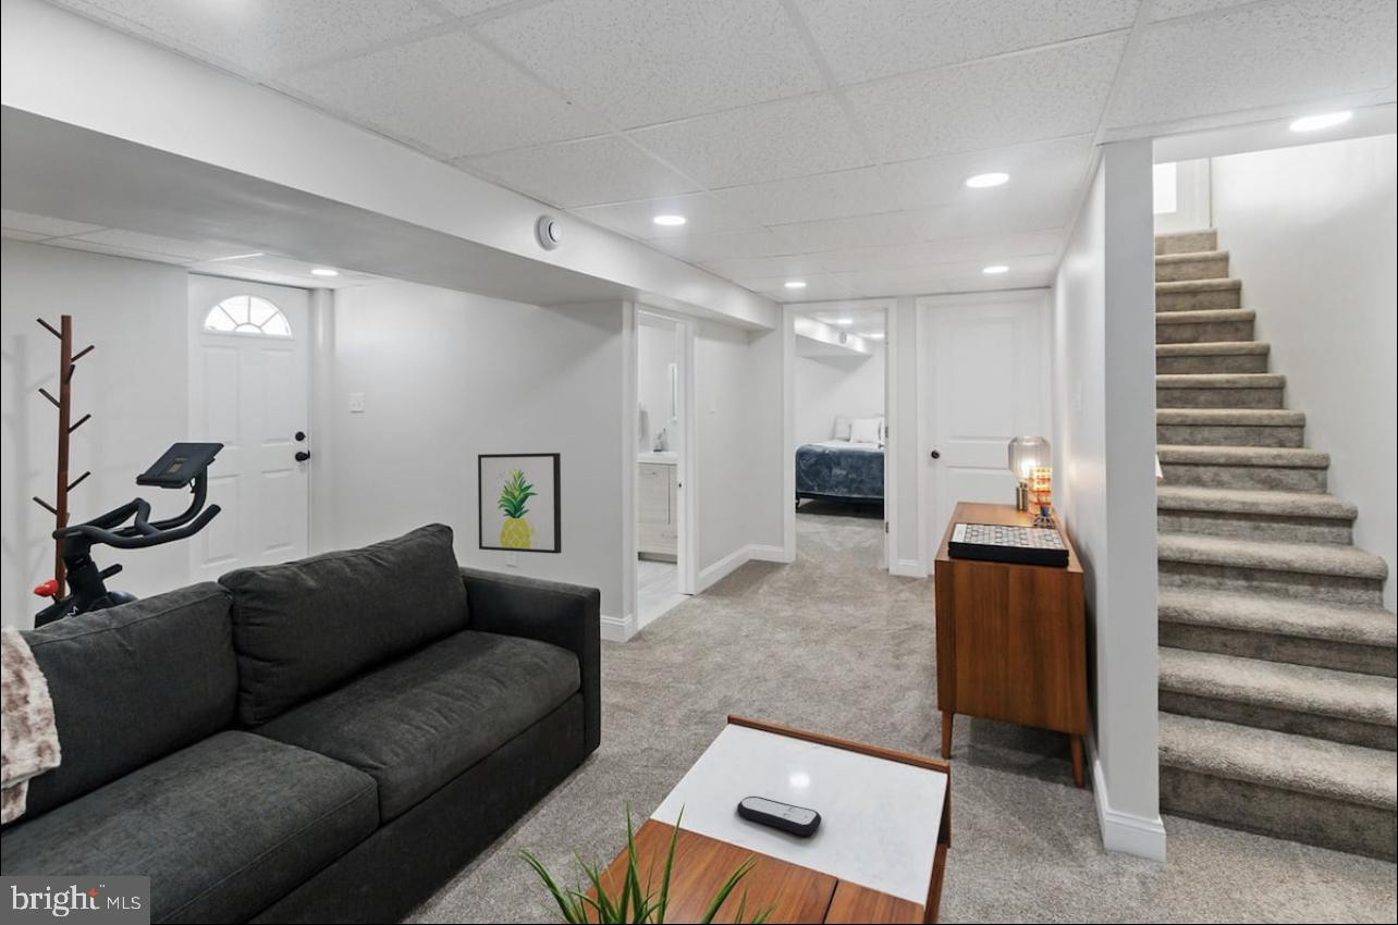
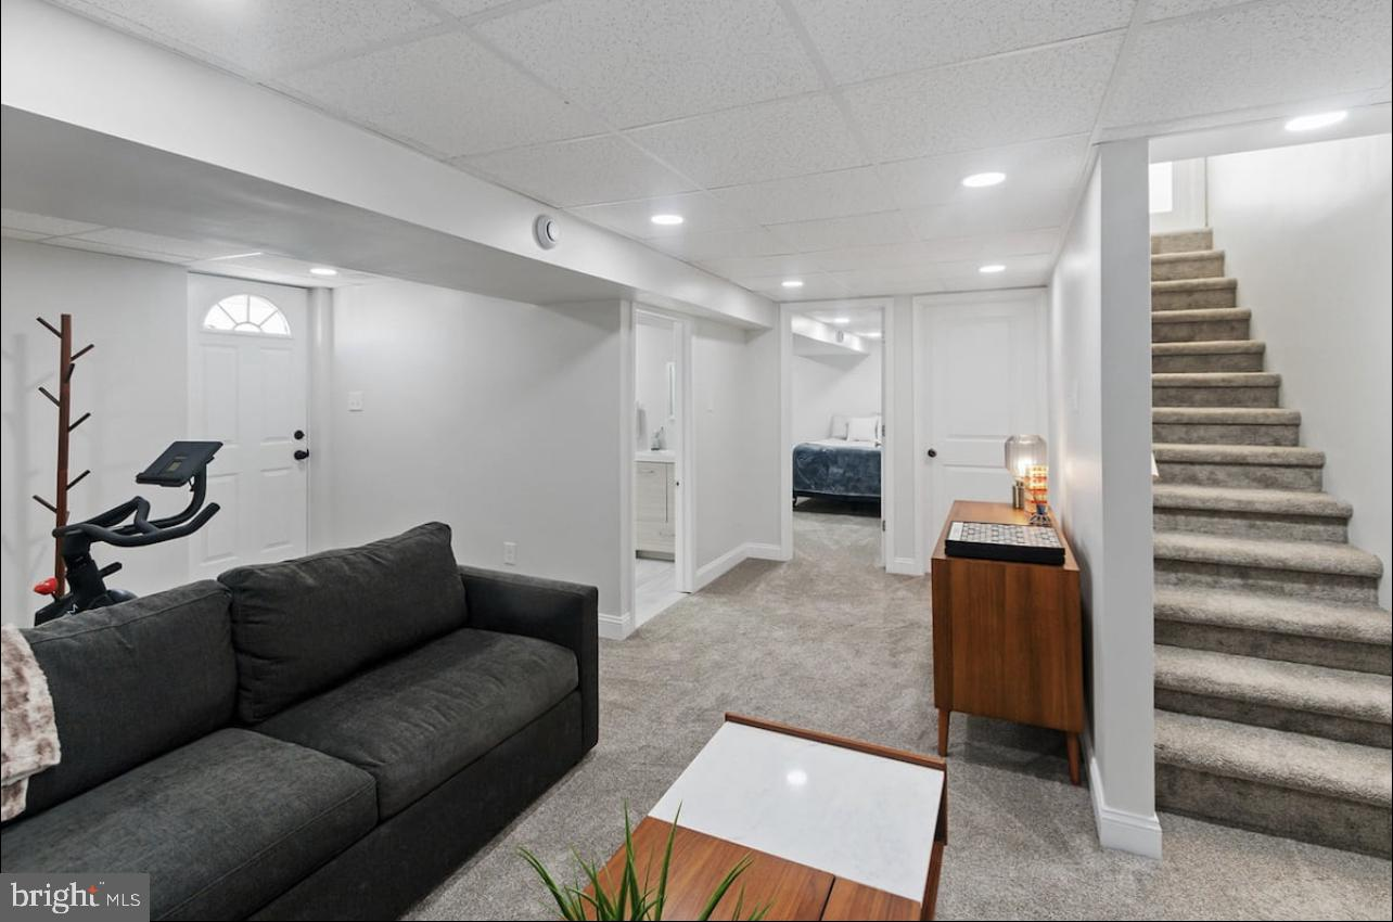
- wall art (518, 502)
- remote control (777, 813)
